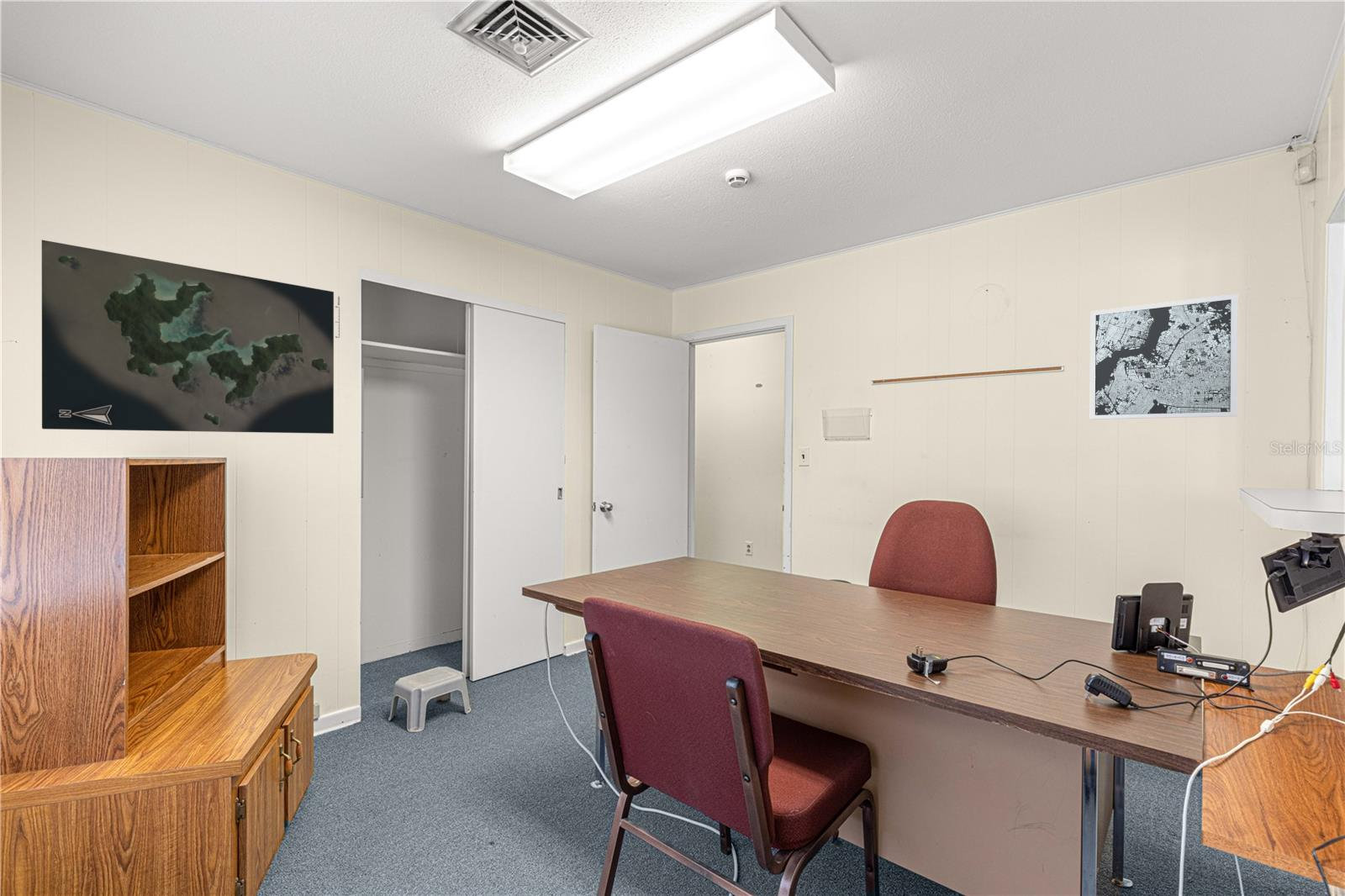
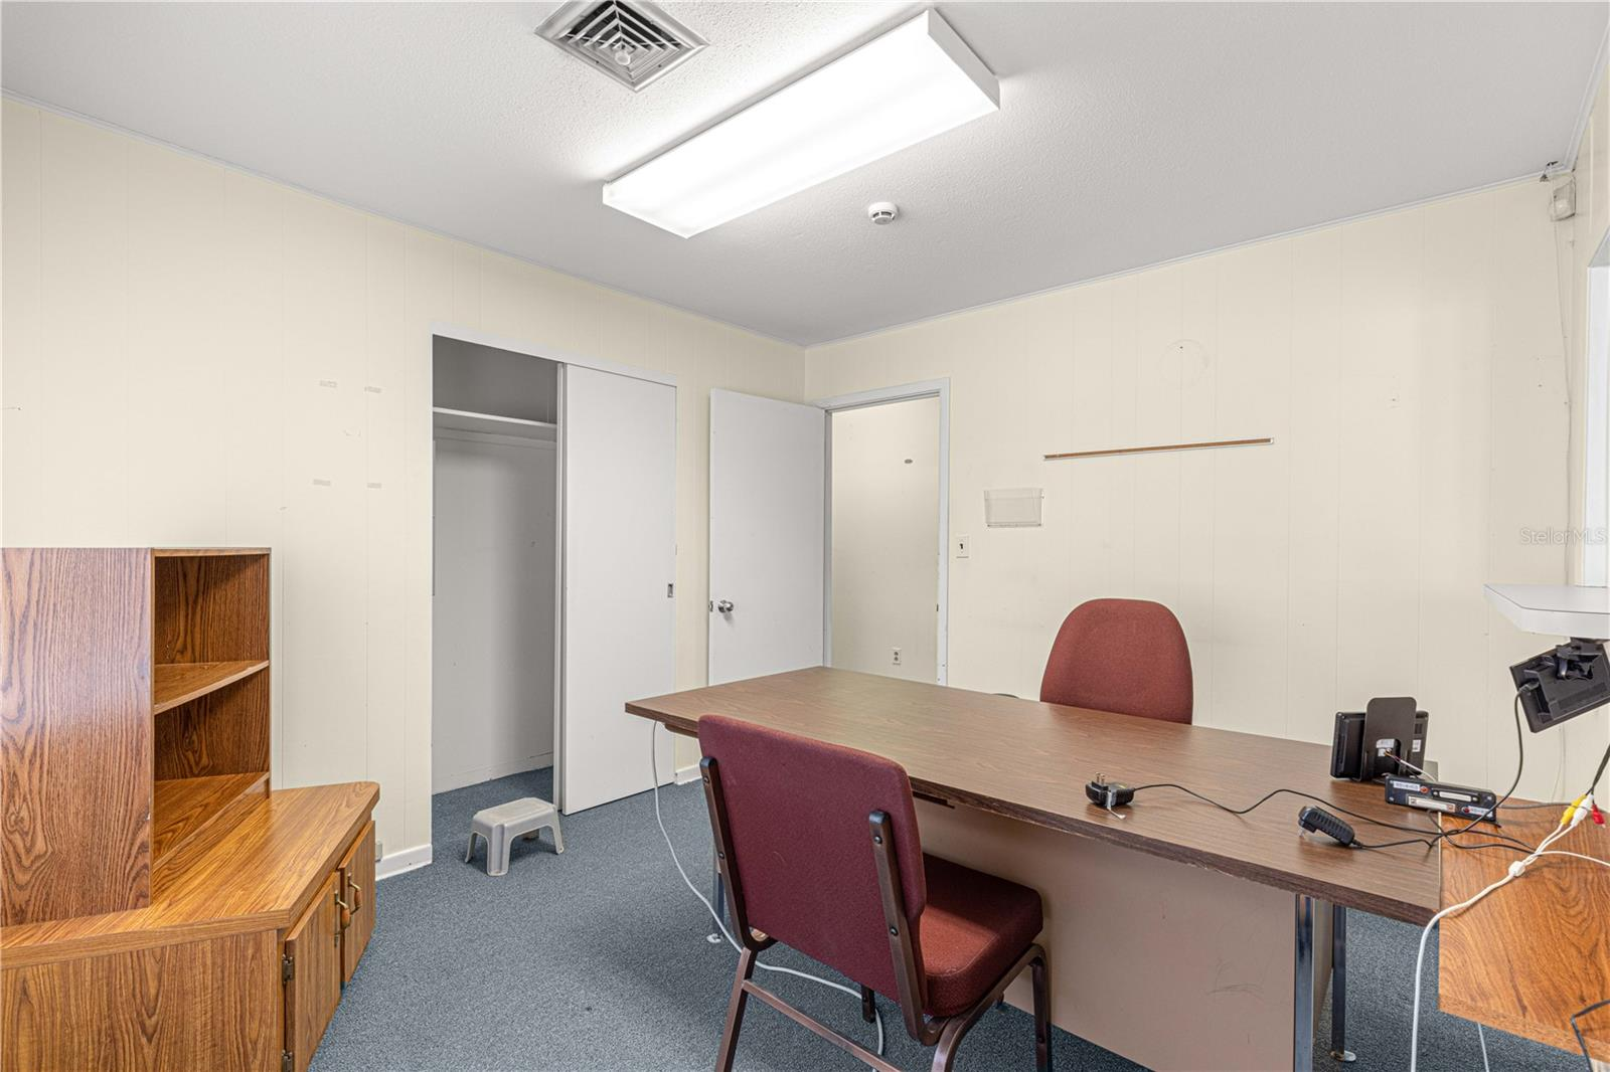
- wall art (1159, 361)
- map (217, 350)
